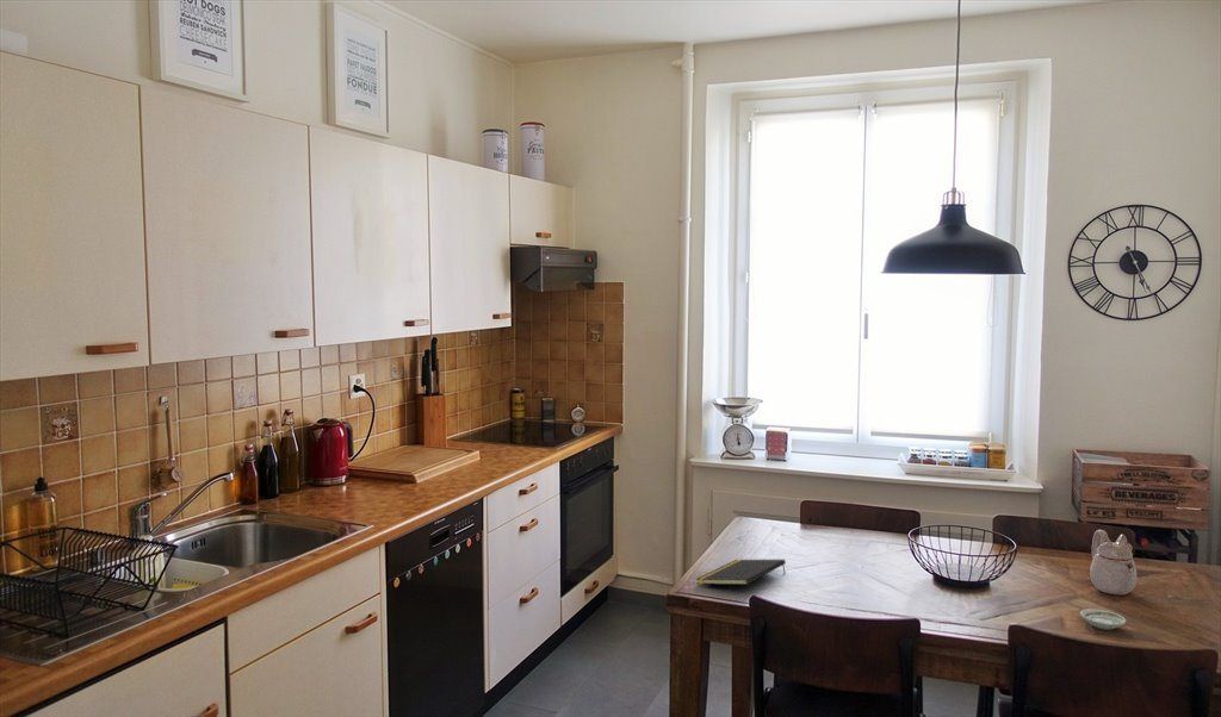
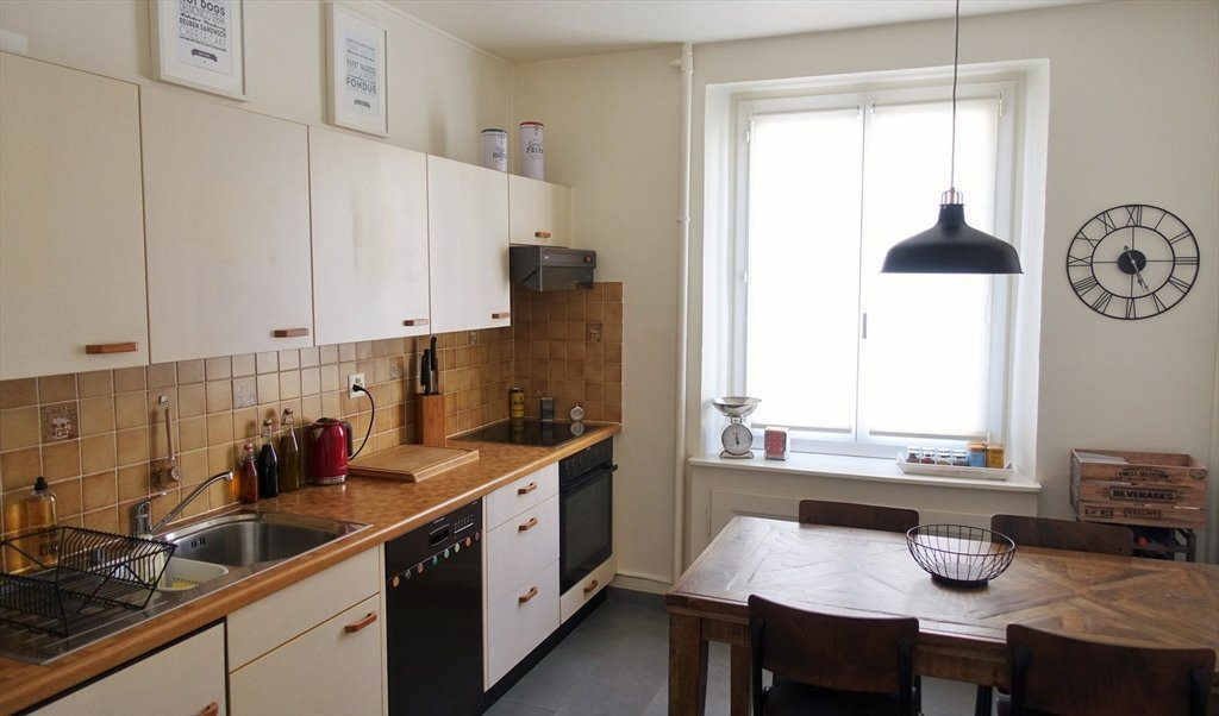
- notepad (740, 571)
- teapot (1111, 561)
- saucer (1102, 621)
